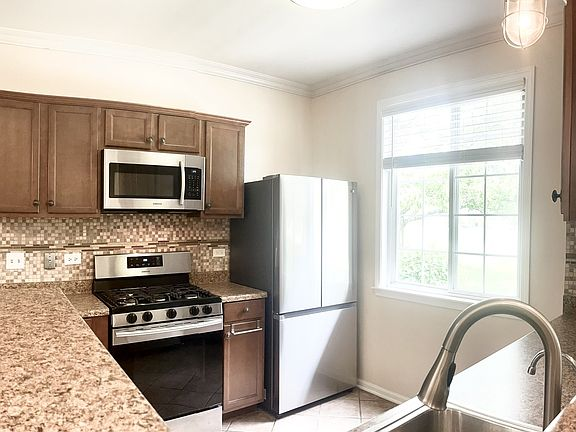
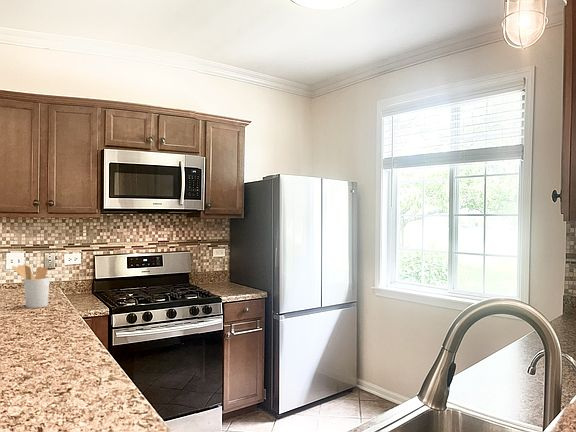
+ utensil holder (31, 284)
